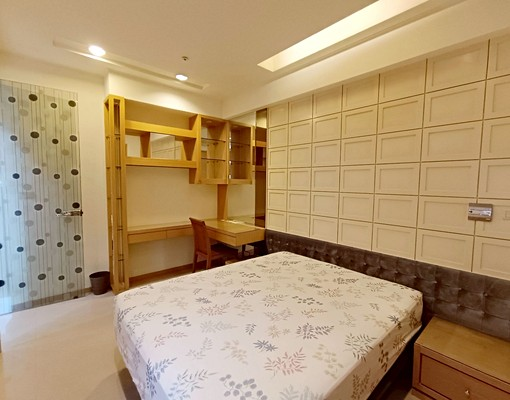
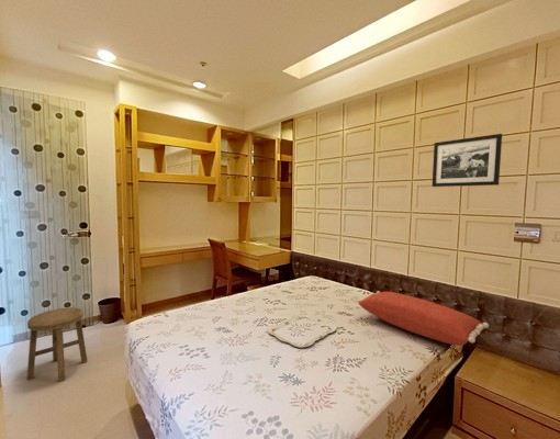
+ serving tray (298, 319)
+ pillow (416, 313)
+ stool (57, 342)
+ picture frame (463, 162)
